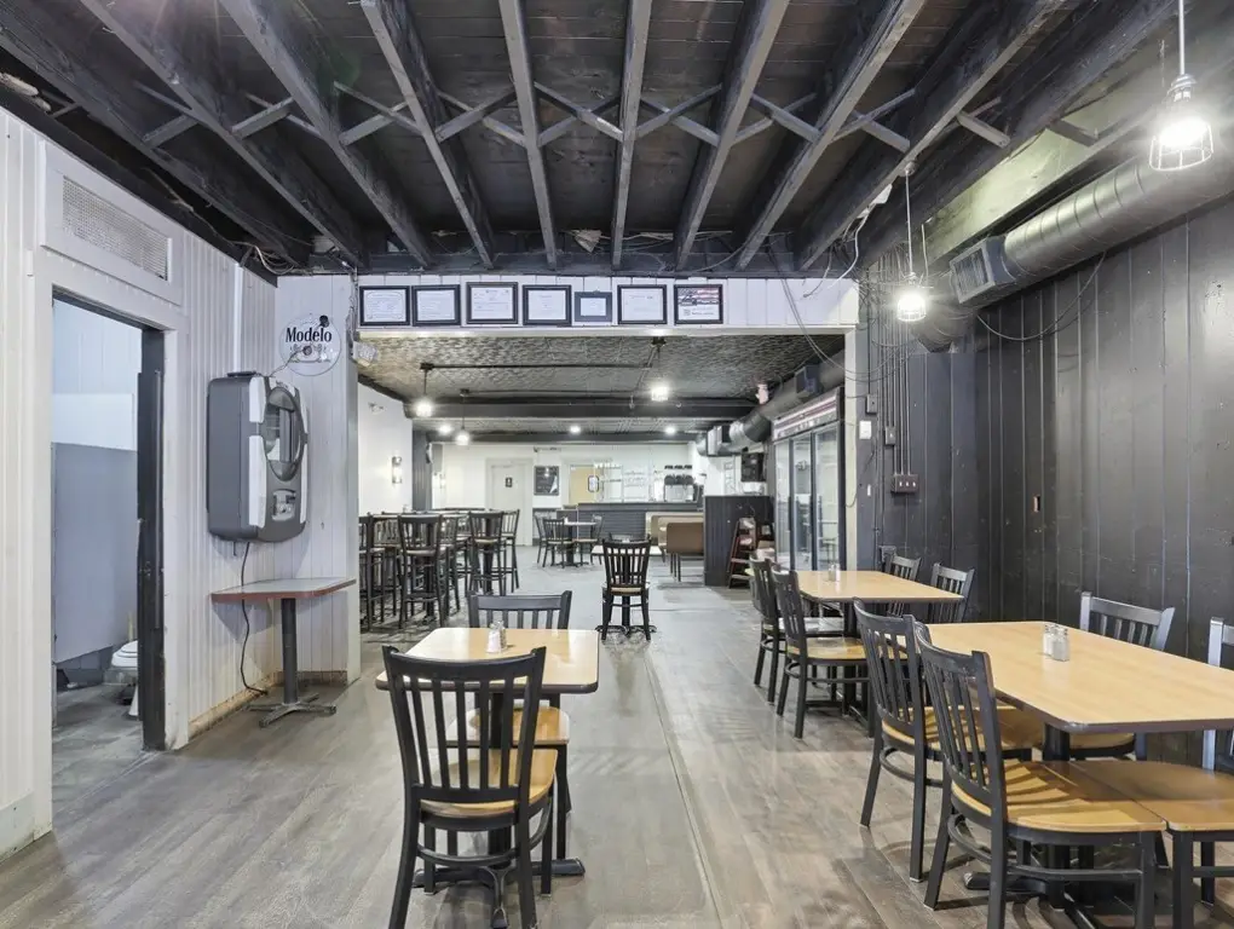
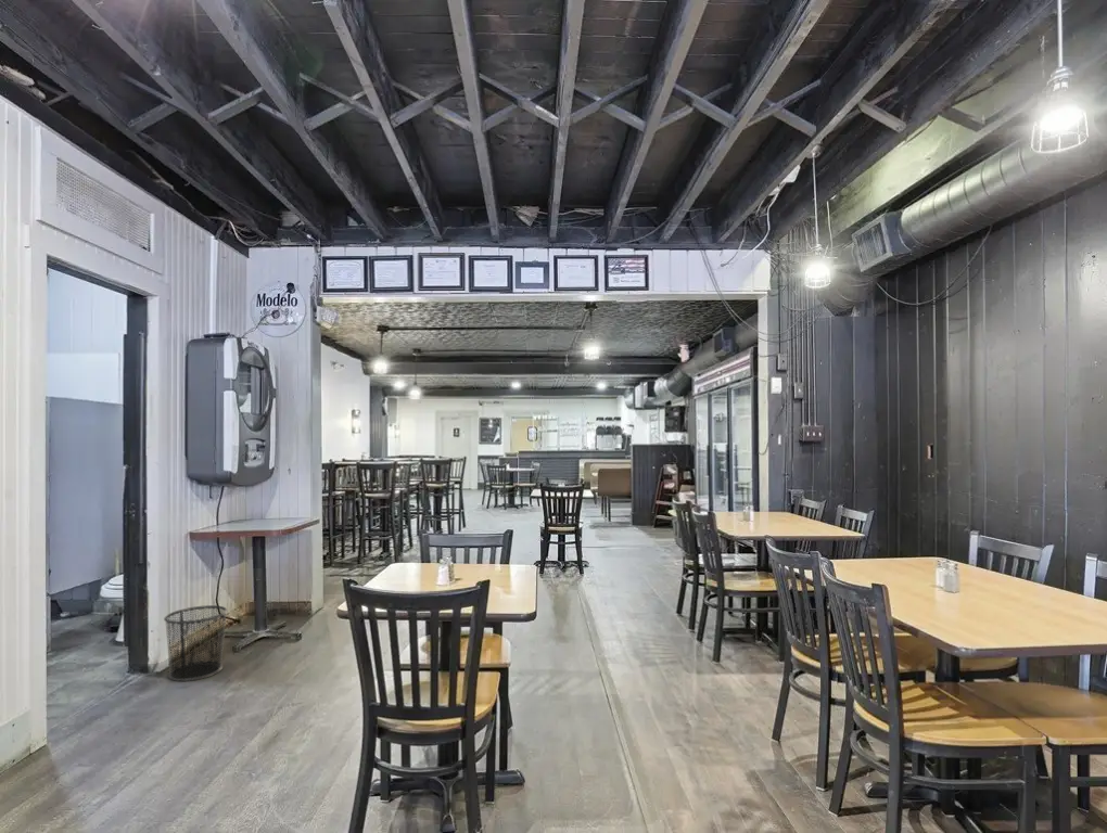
+ trash can (195, 642)
